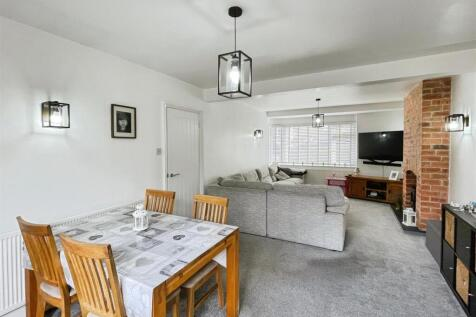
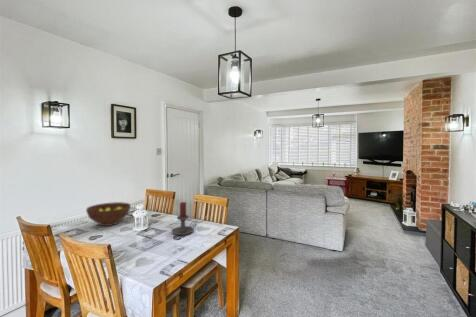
+ fruit bowl (109, 215)
+ candle holder (185, 216)
